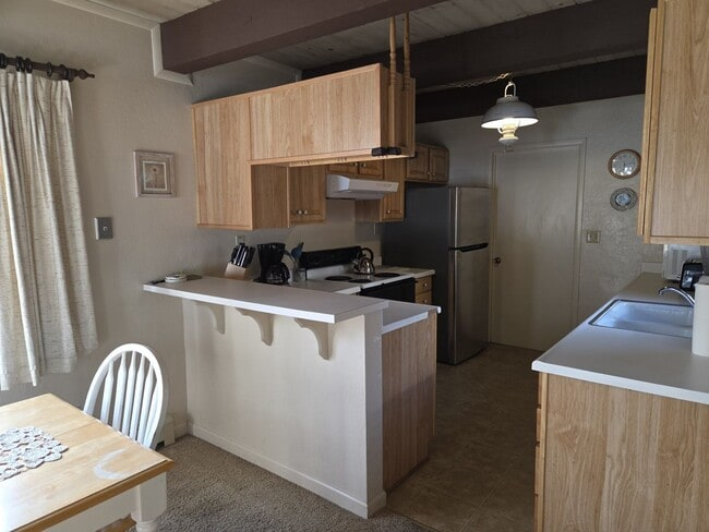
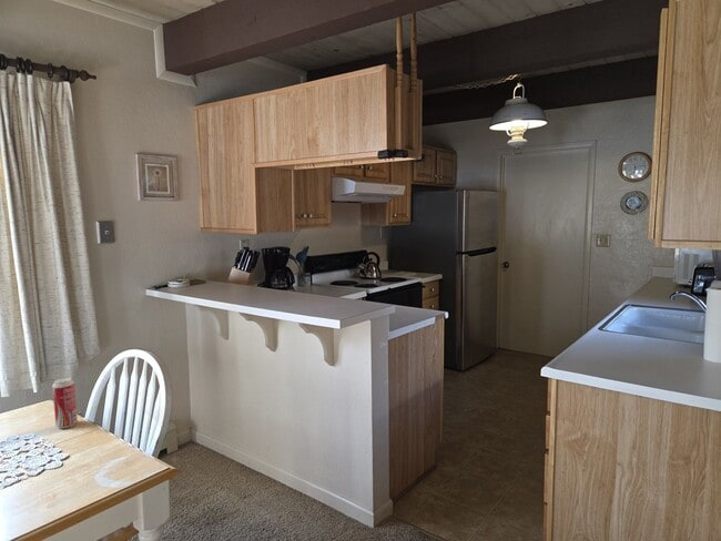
+ beverage can (64, 402)
